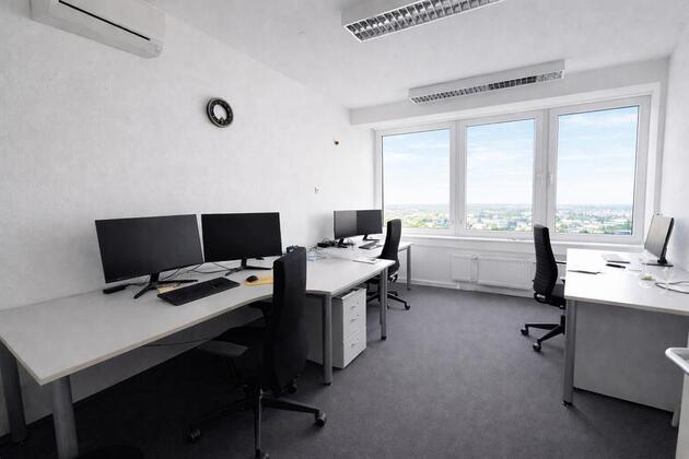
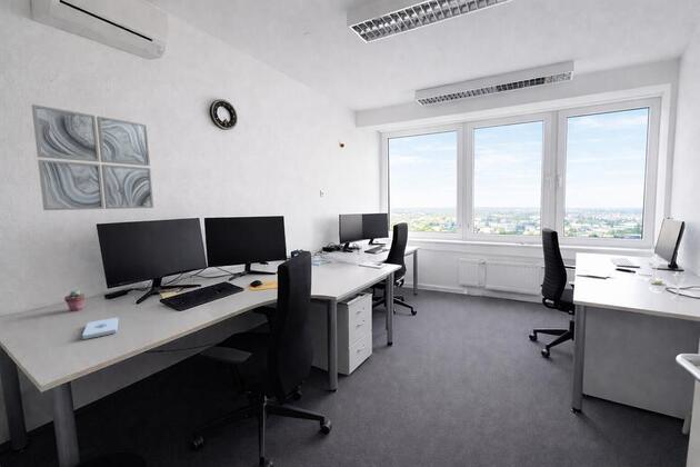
+ potted succulent (74, 299)
+ wall art (101, 161)
+ notepad (101, 327)
